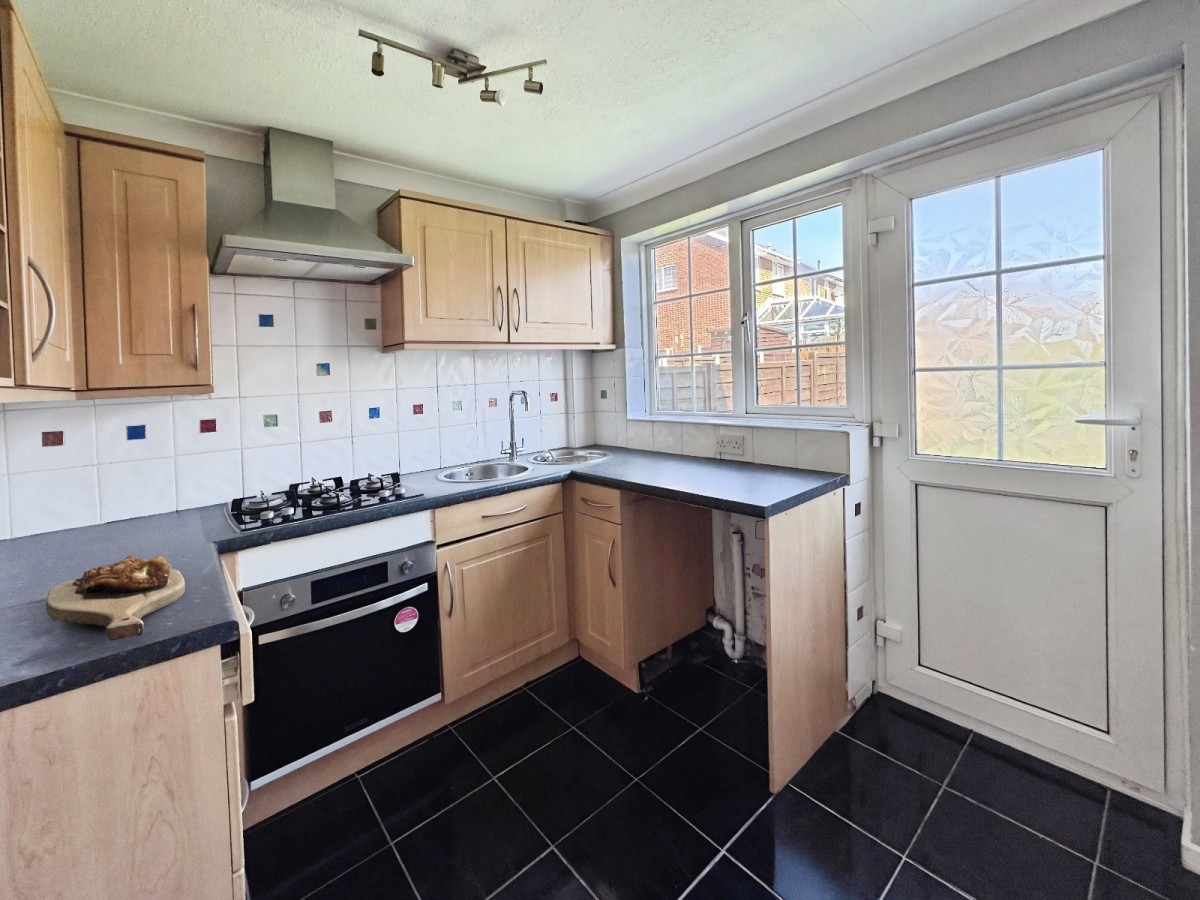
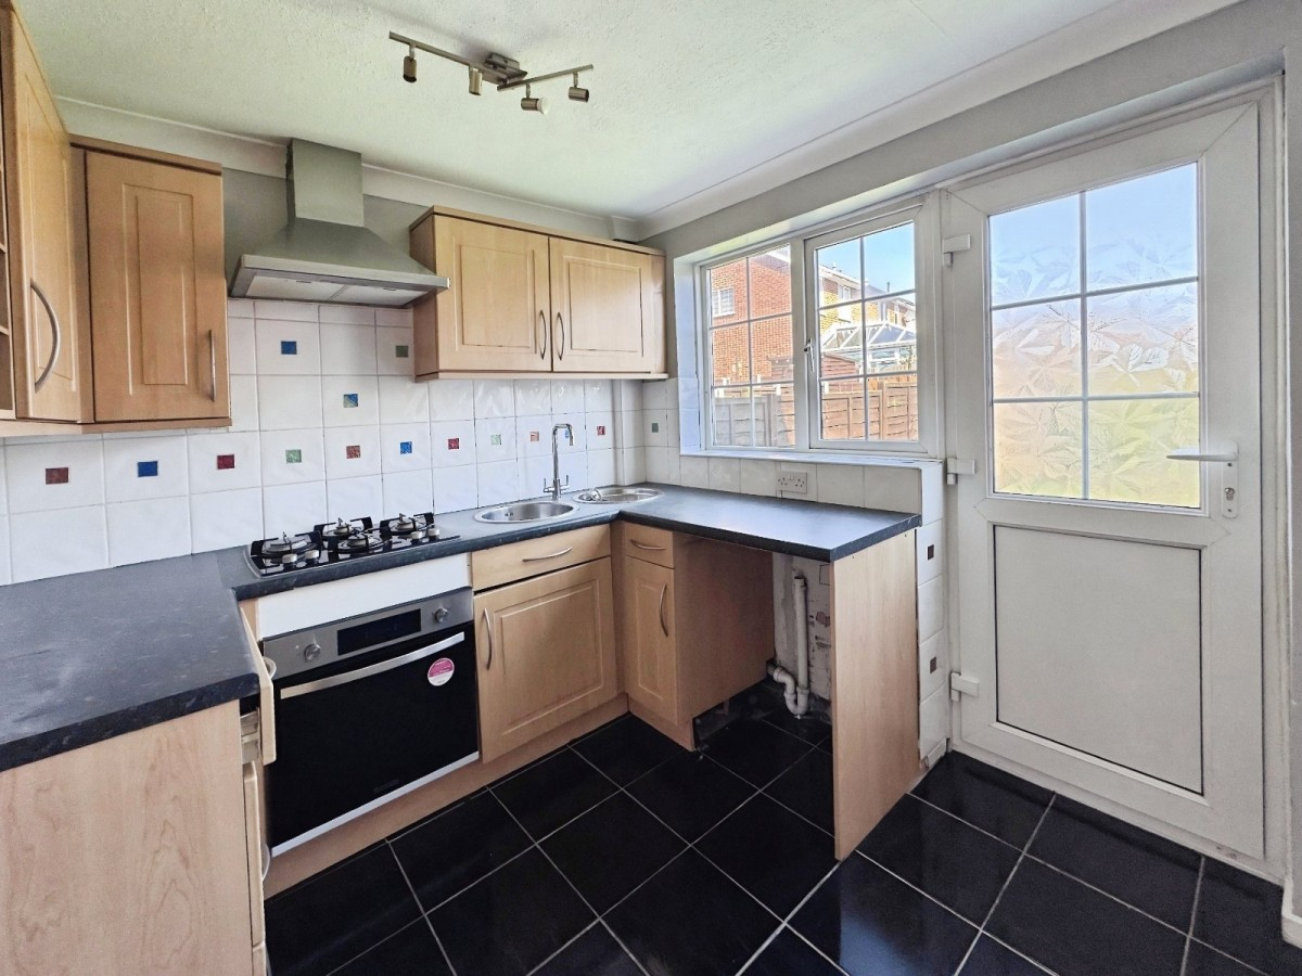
- cutting board (132, 583)
